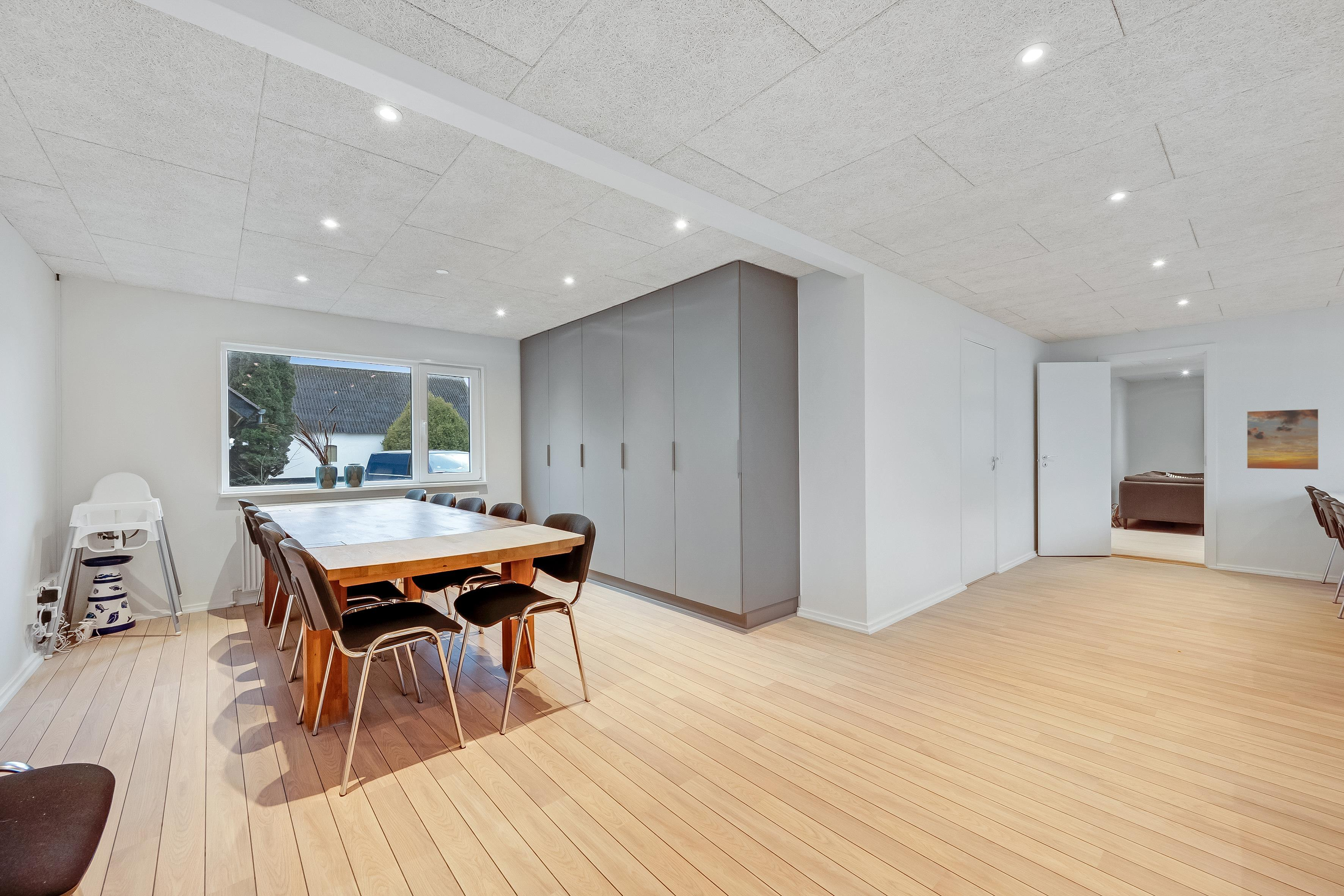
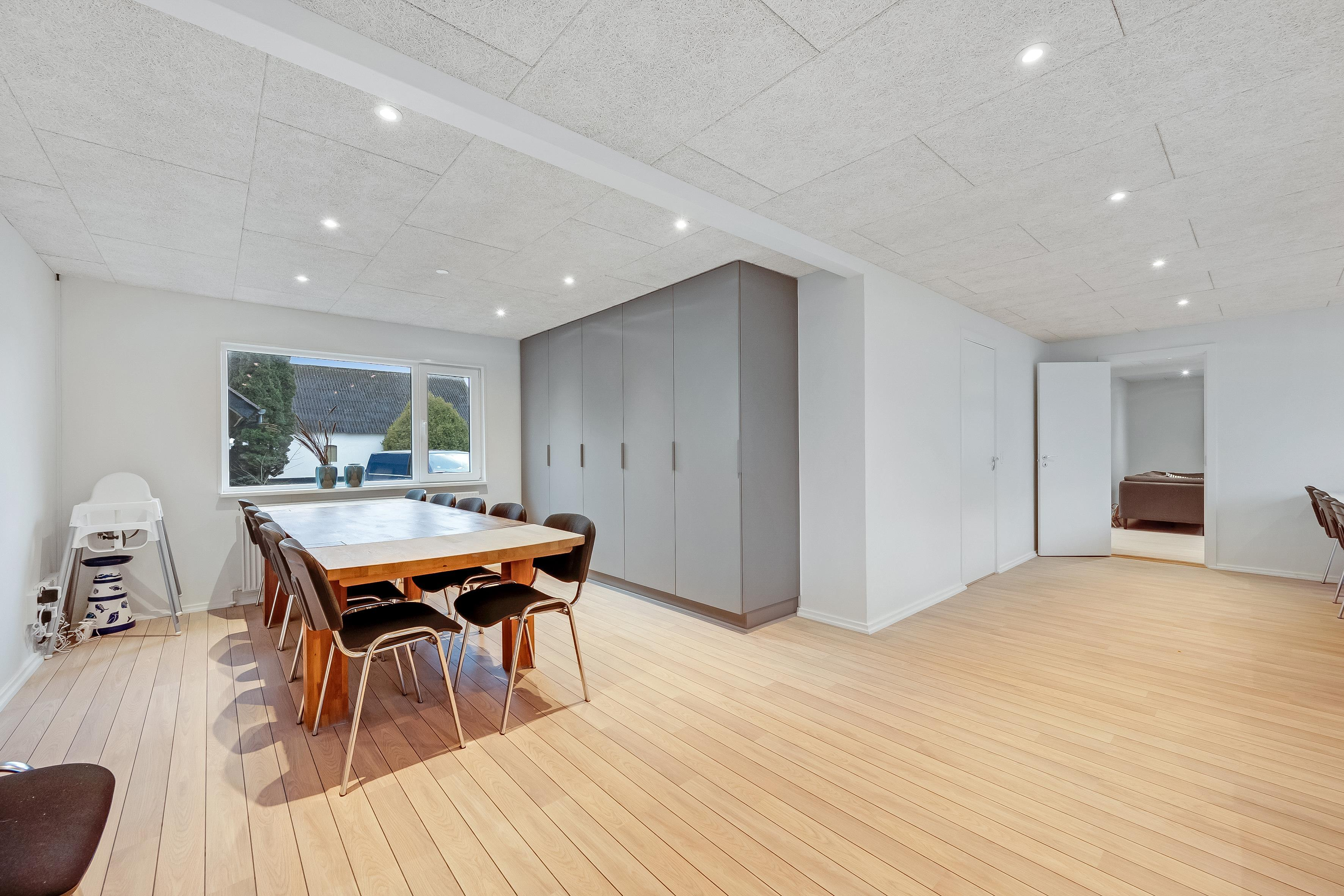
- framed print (1281, 439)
